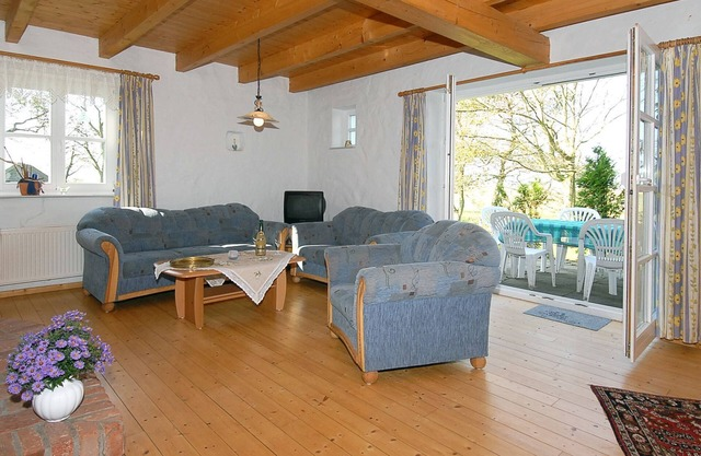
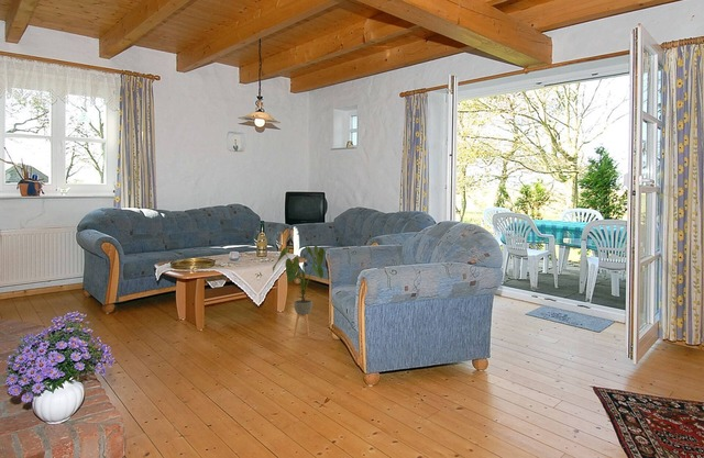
+ house plant (299, 288)
